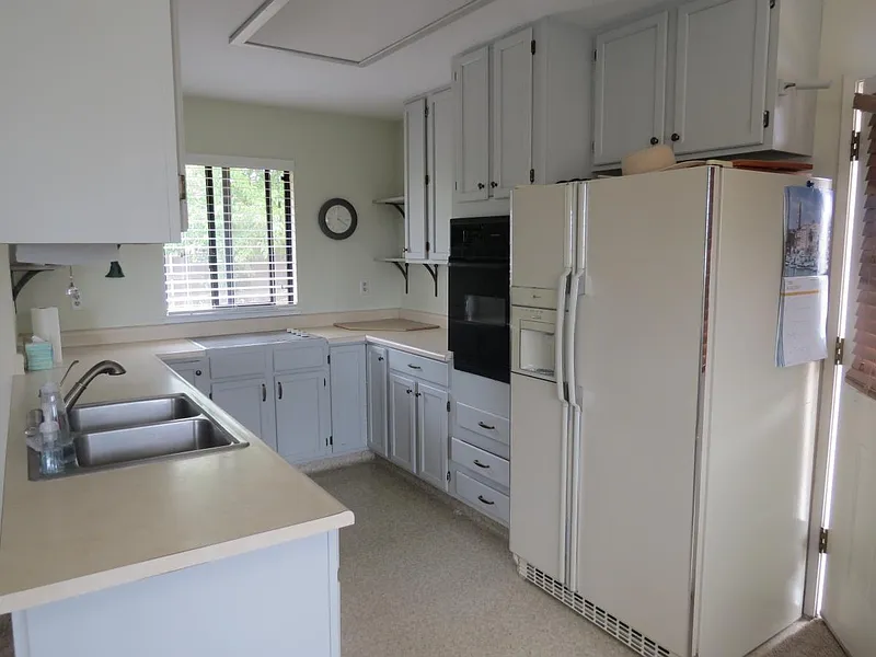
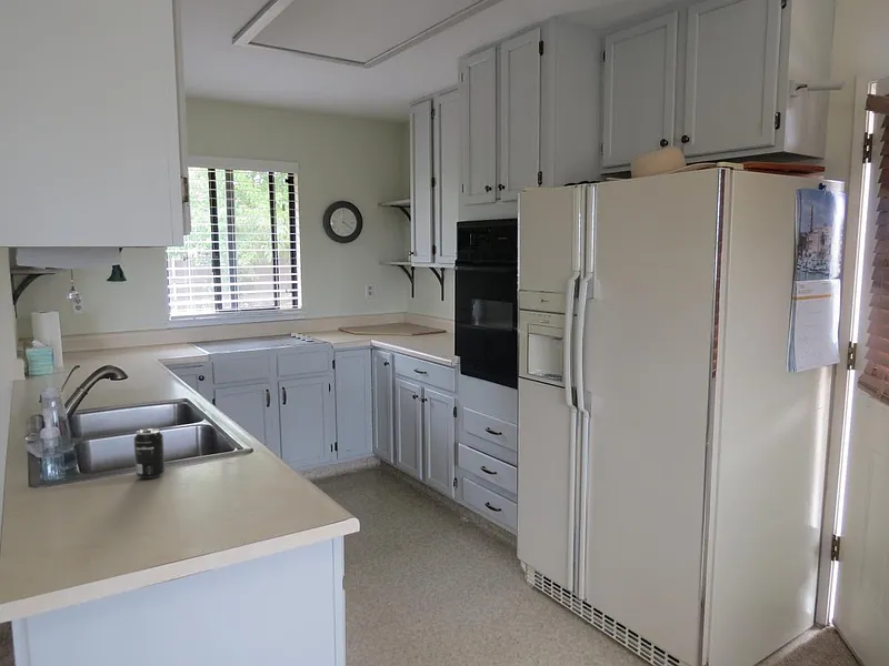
+ beverage can (149, 453)
